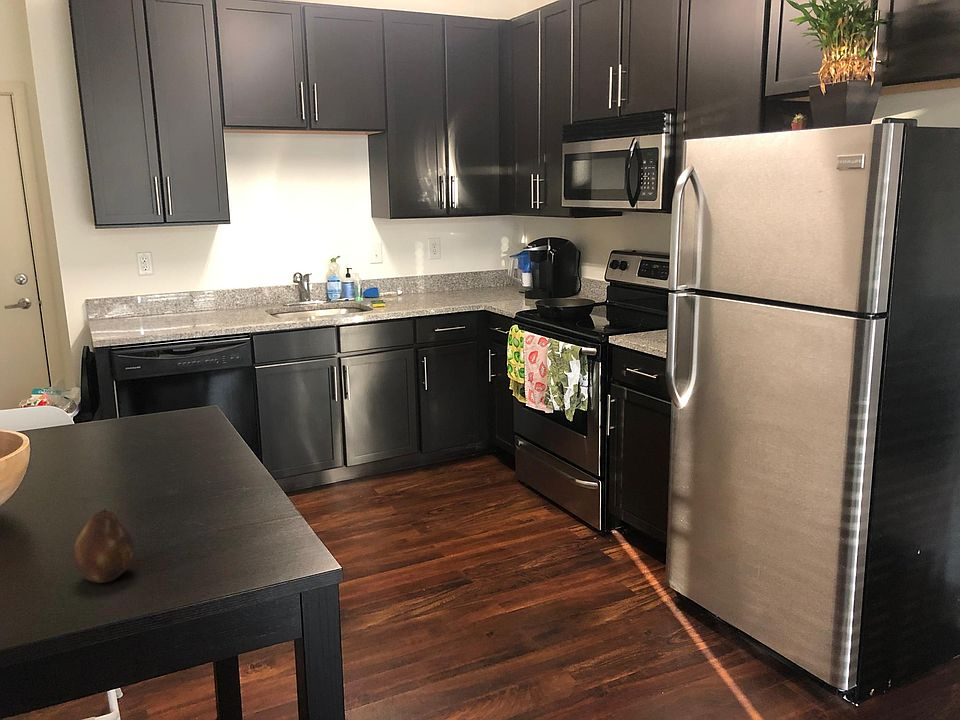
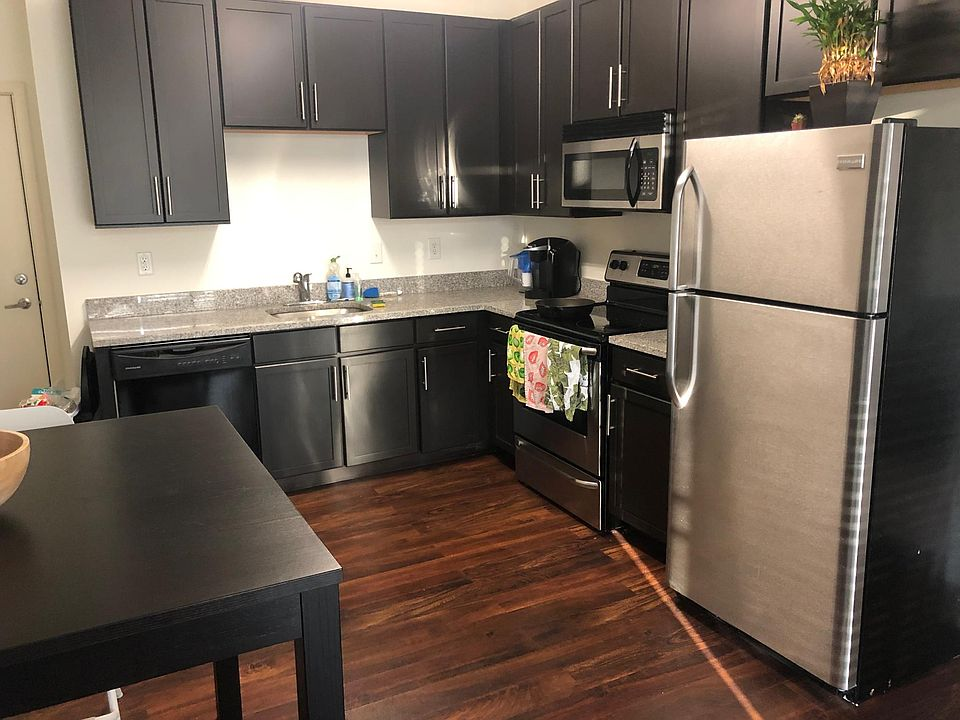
- fruit (103, 543)
